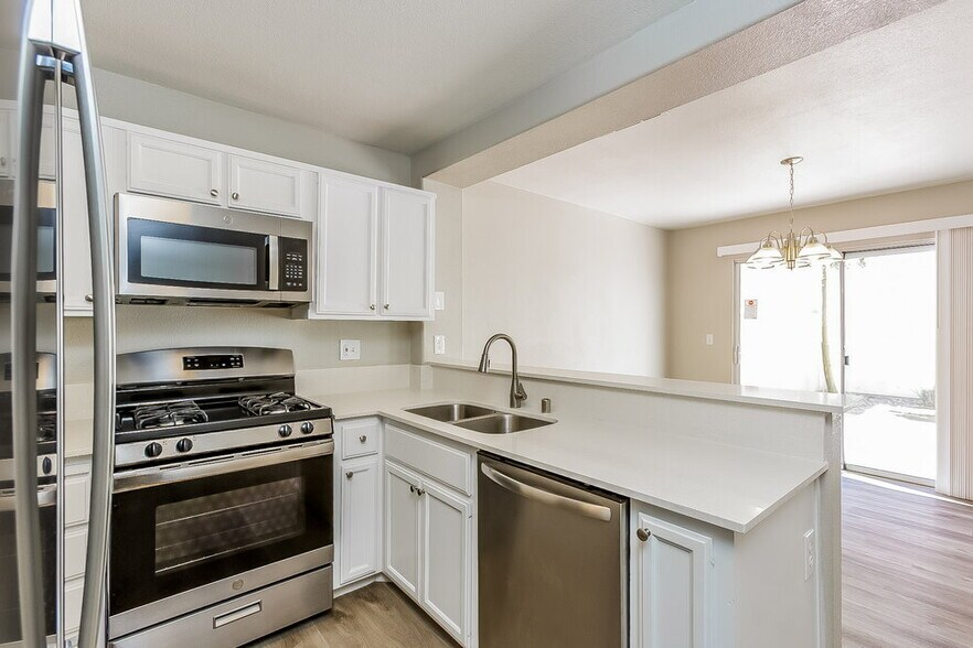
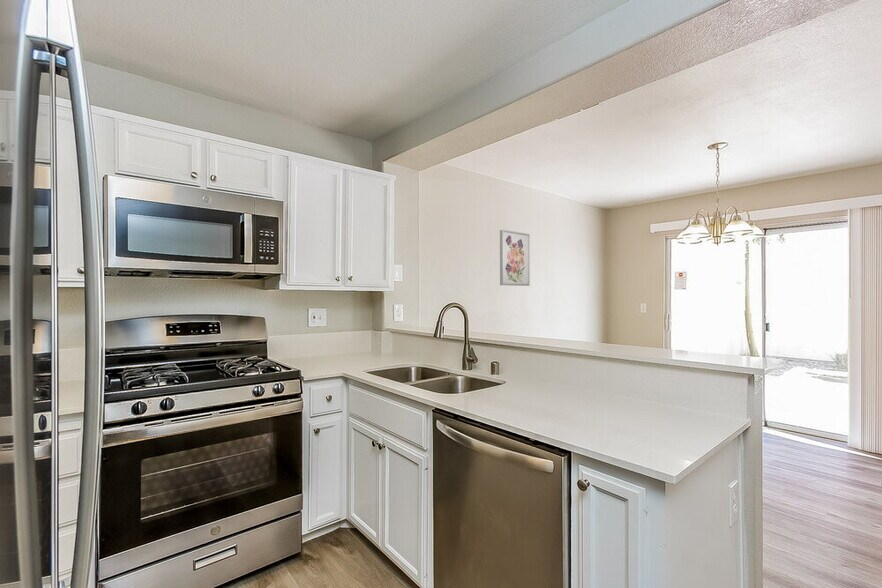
+ wall art (515, 258)
